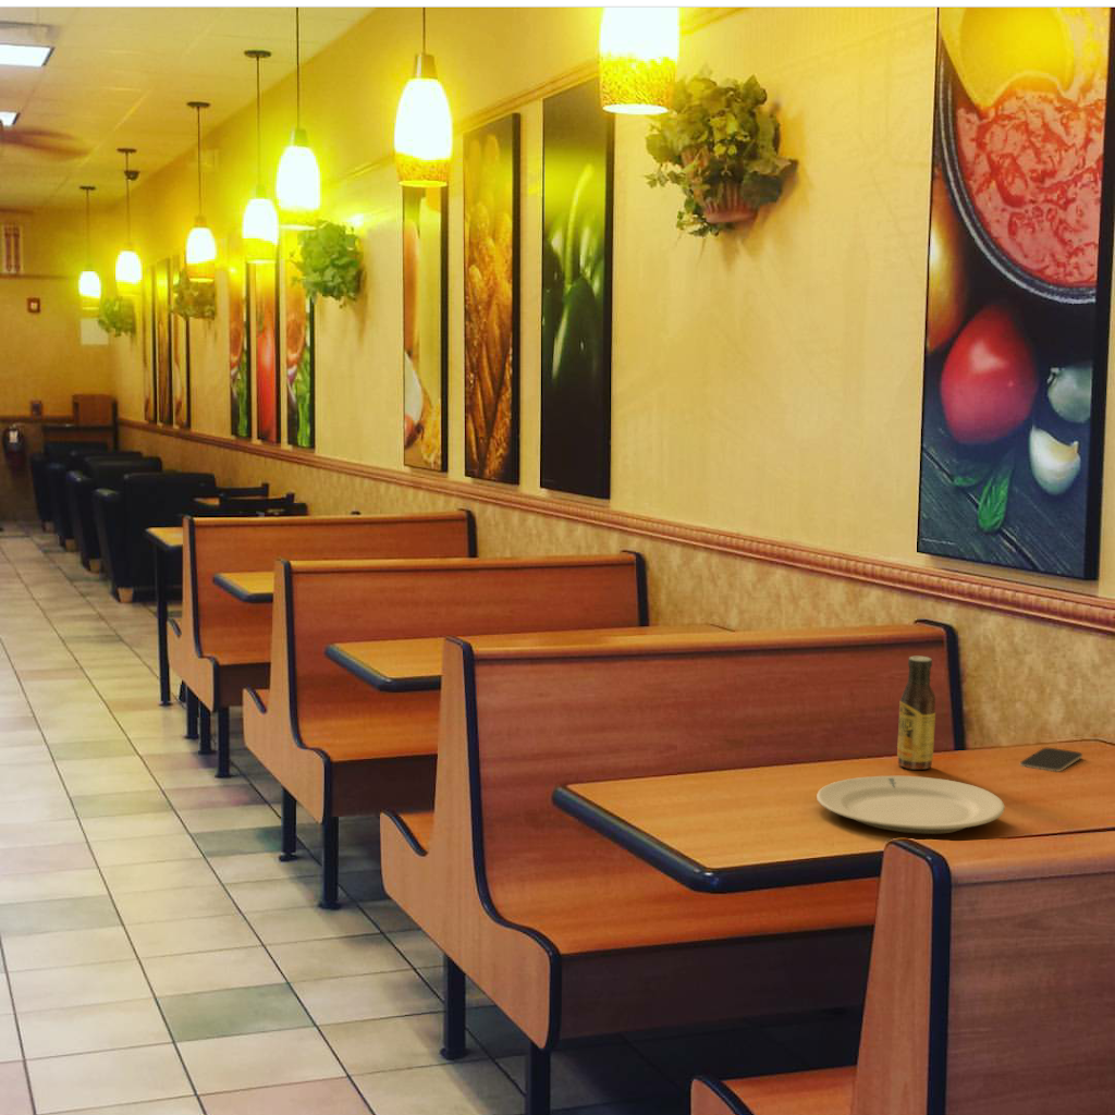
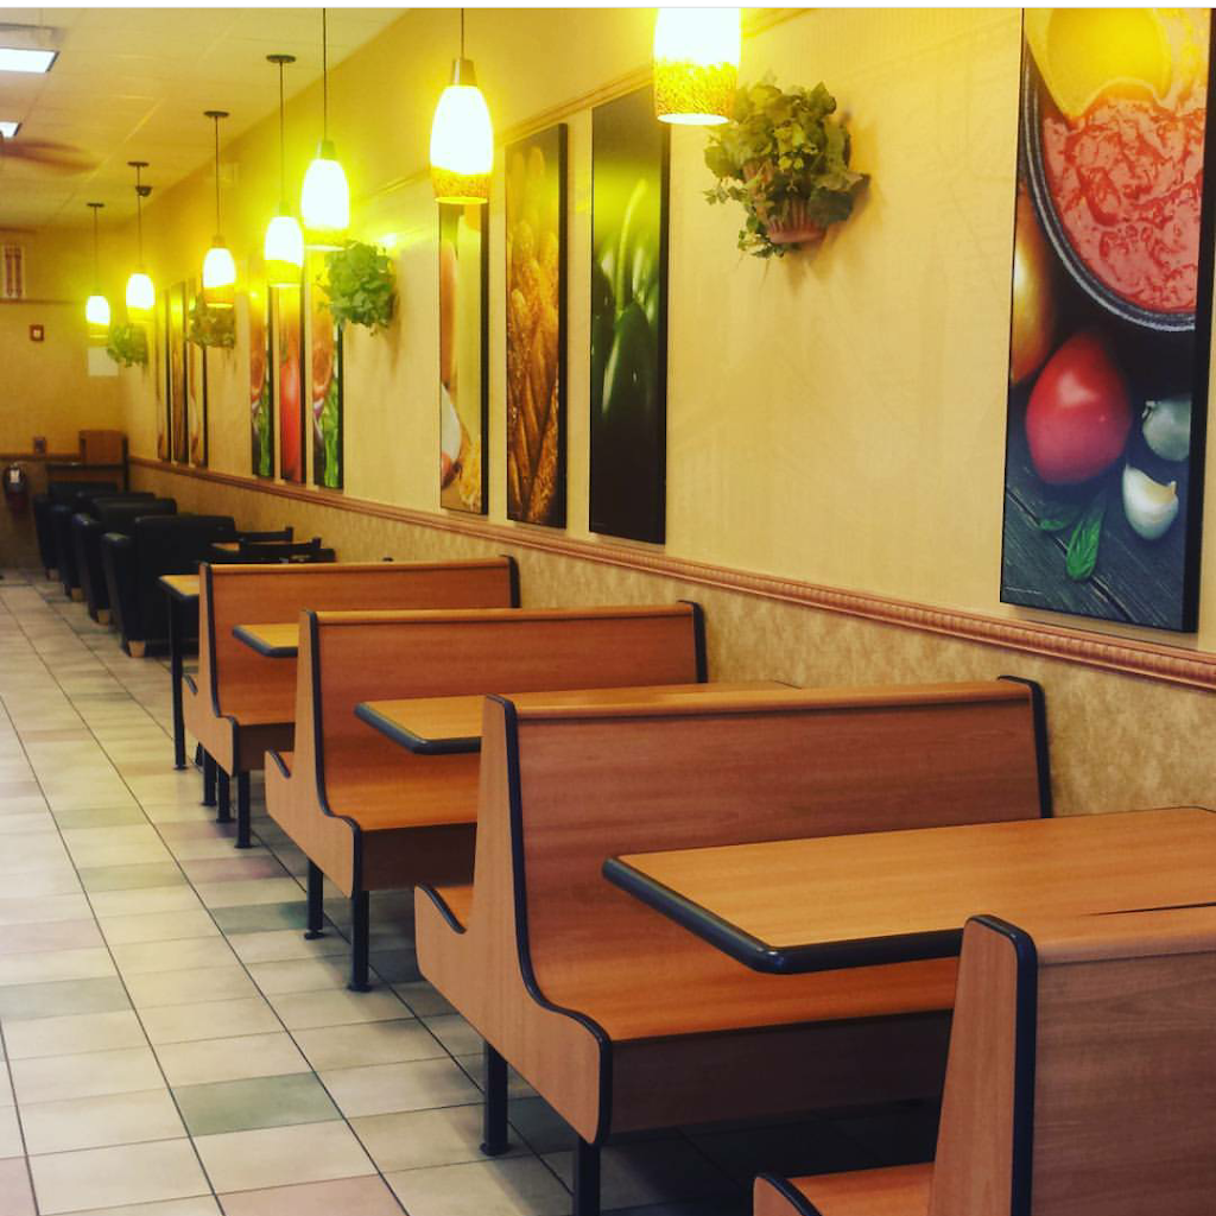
- smartphone (1051, 759)
- chinaware (908, 807)
- sauce bottle (917, 712)
